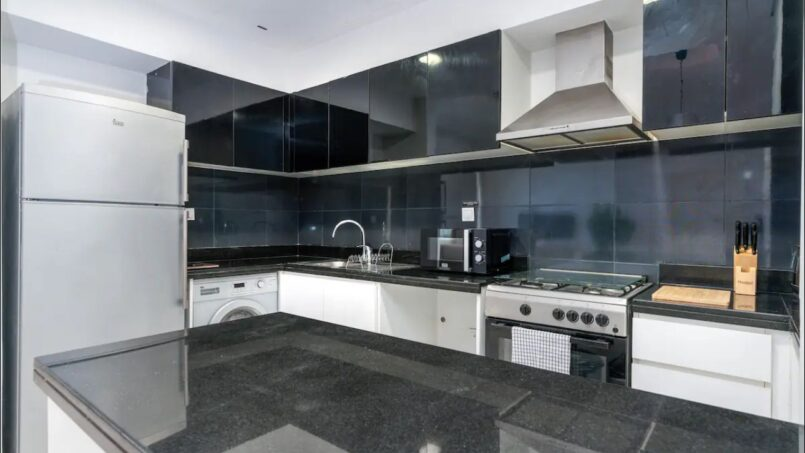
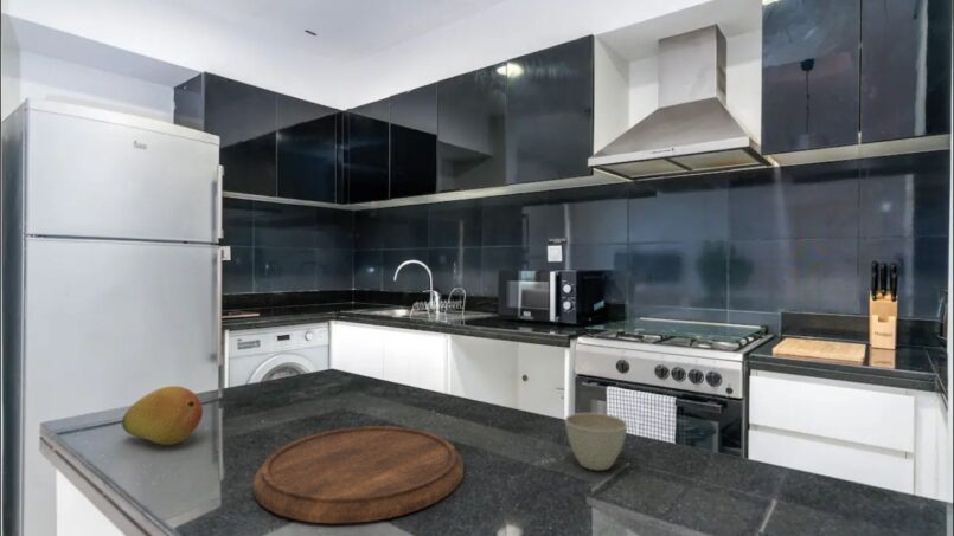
+ flower pot (595, 443)
+ fruit (164, 413)
+ cutting board (363, 464)
